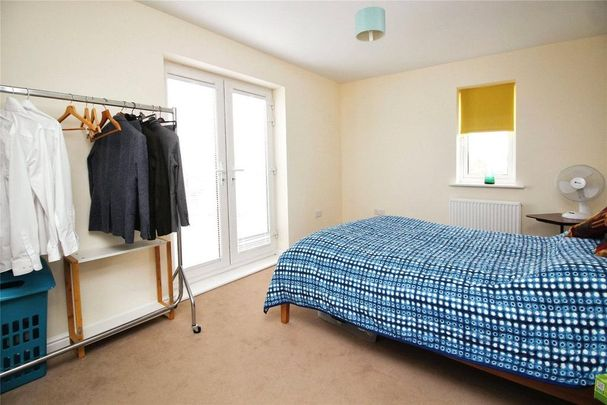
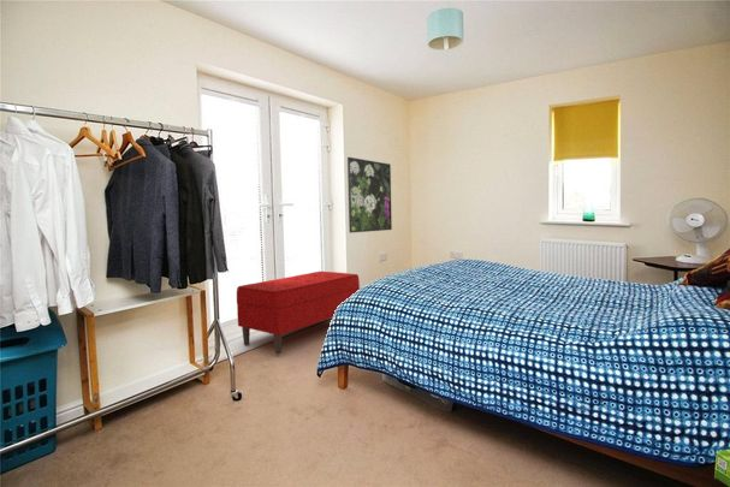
+ bench (303, 307)
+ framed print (370, 196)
